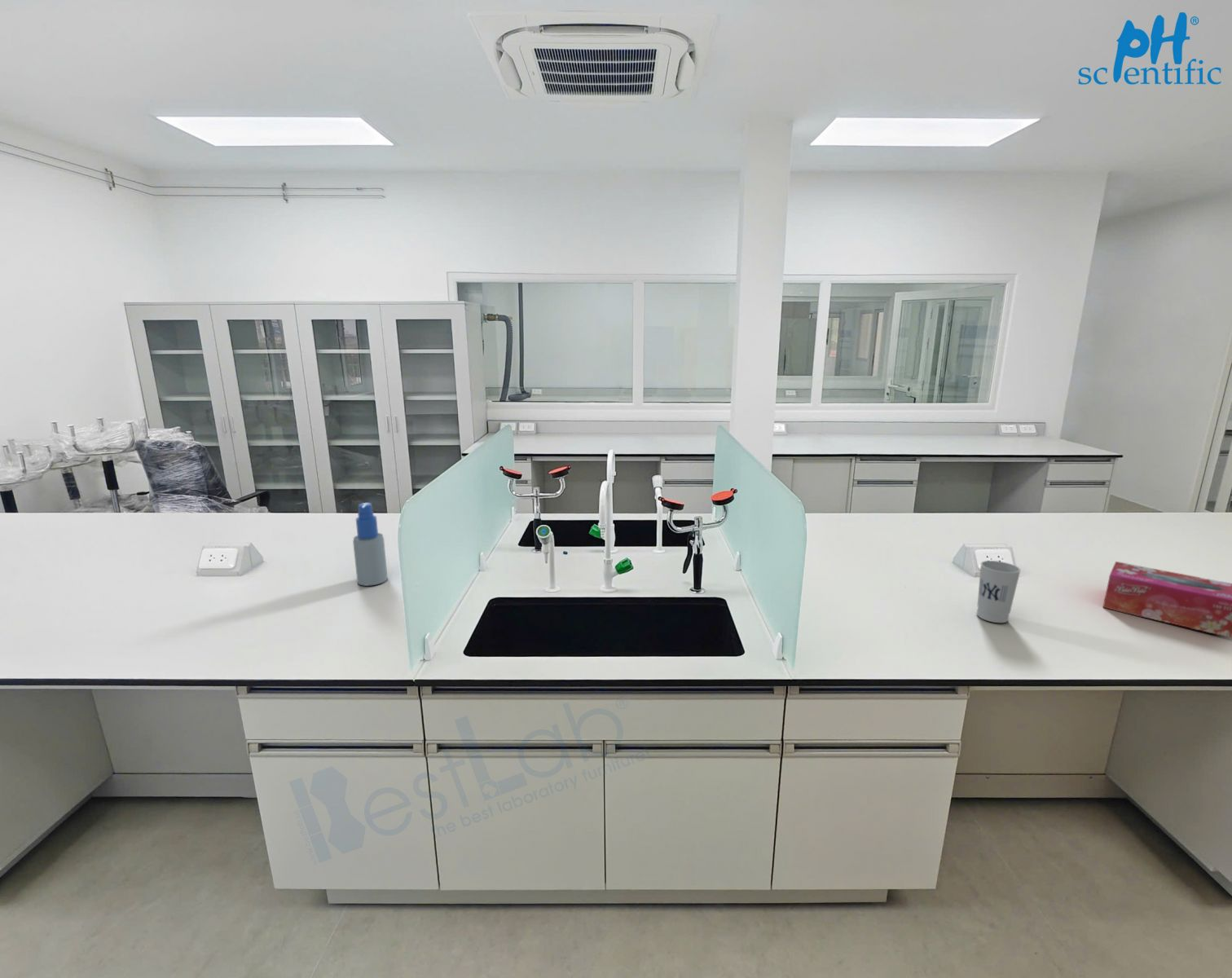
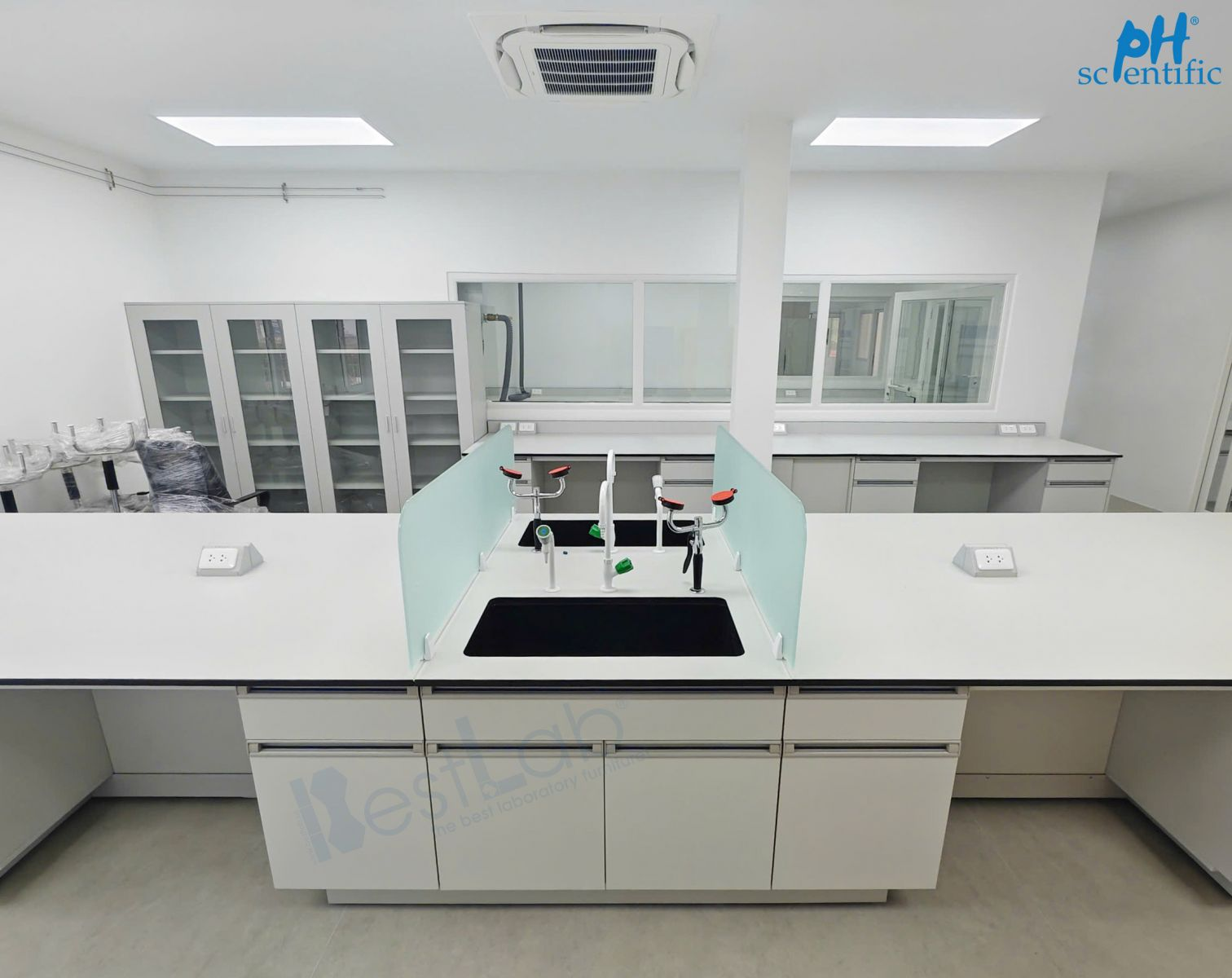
- tissue box (1177, 598)
- cup (996, 592)
- spray bottle (368, 542)
